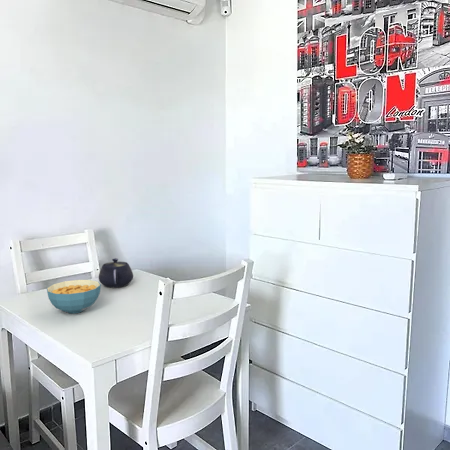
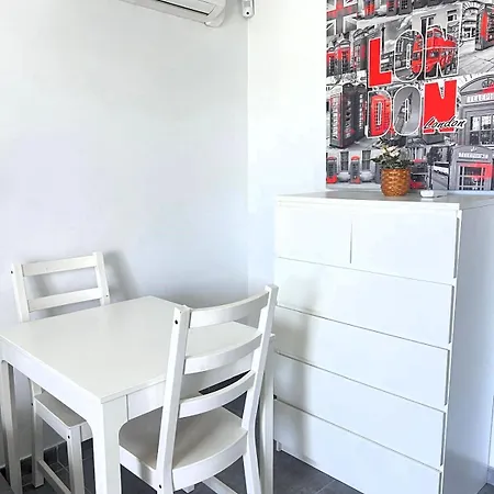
- teapot (115, 271)
- cereal bowl (74, 298)
